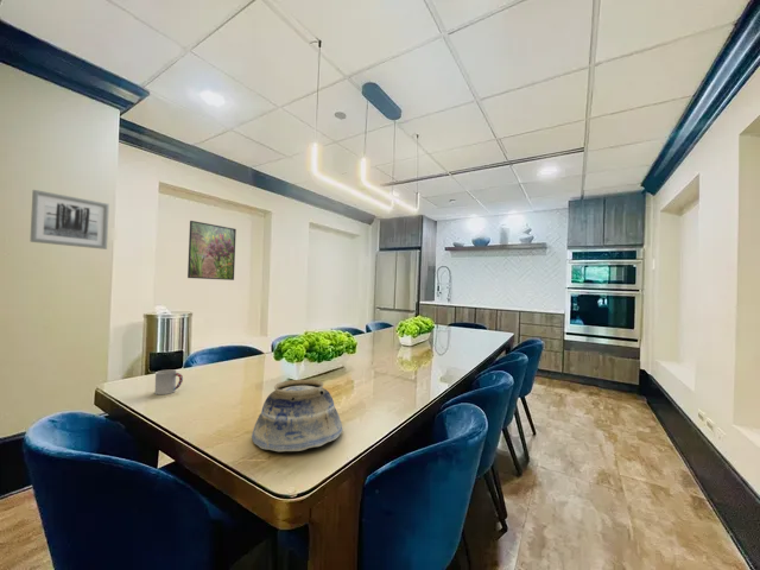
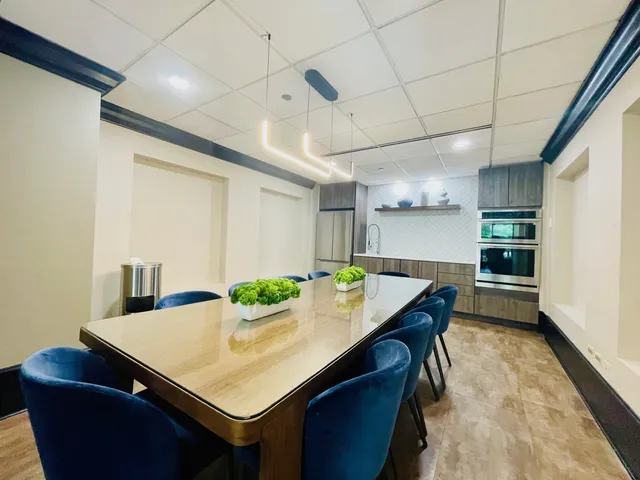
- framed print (213, 252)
- wall art (71, 221)
- cup (169, 381)
- bowl (299, 407)
